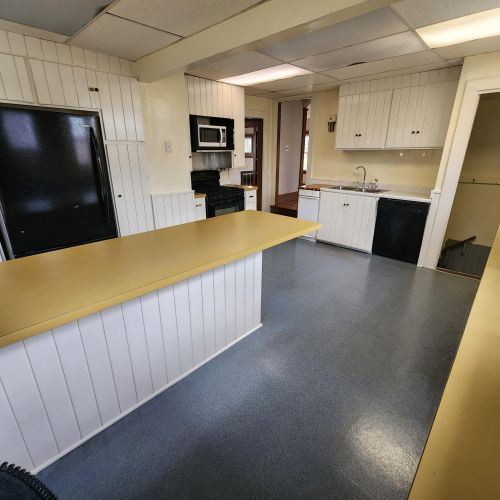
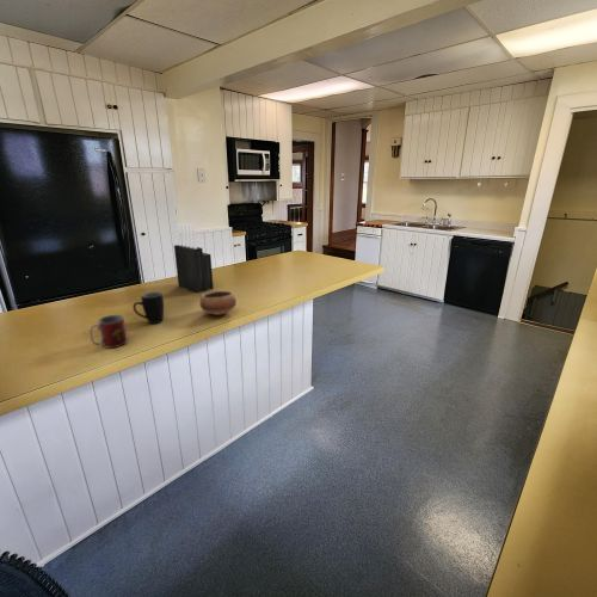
+ mug (148, 309)
+ bowl (217, 303)
+ mug (107, 332)
+ knife block (195, 256)
